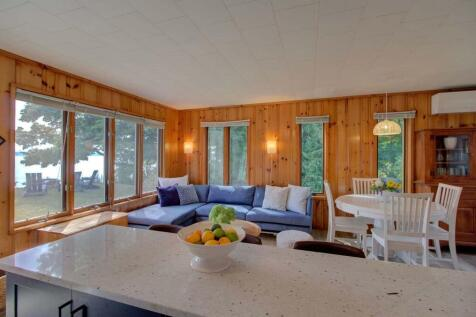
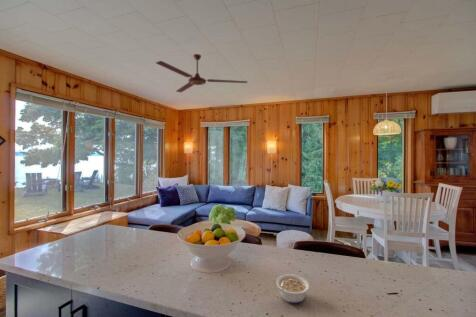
+ ceiling fan (203, 78)
+ legume (292, 289)
